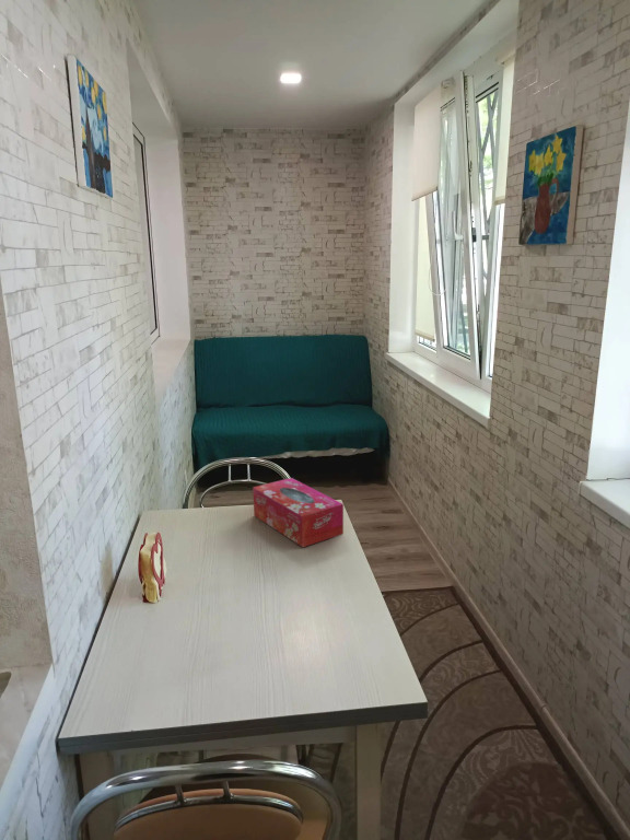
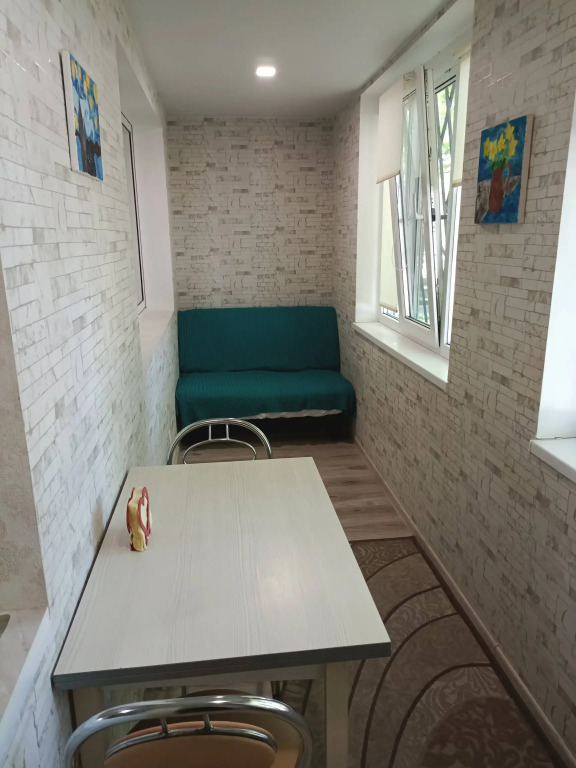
- tissue box (296, 510)
